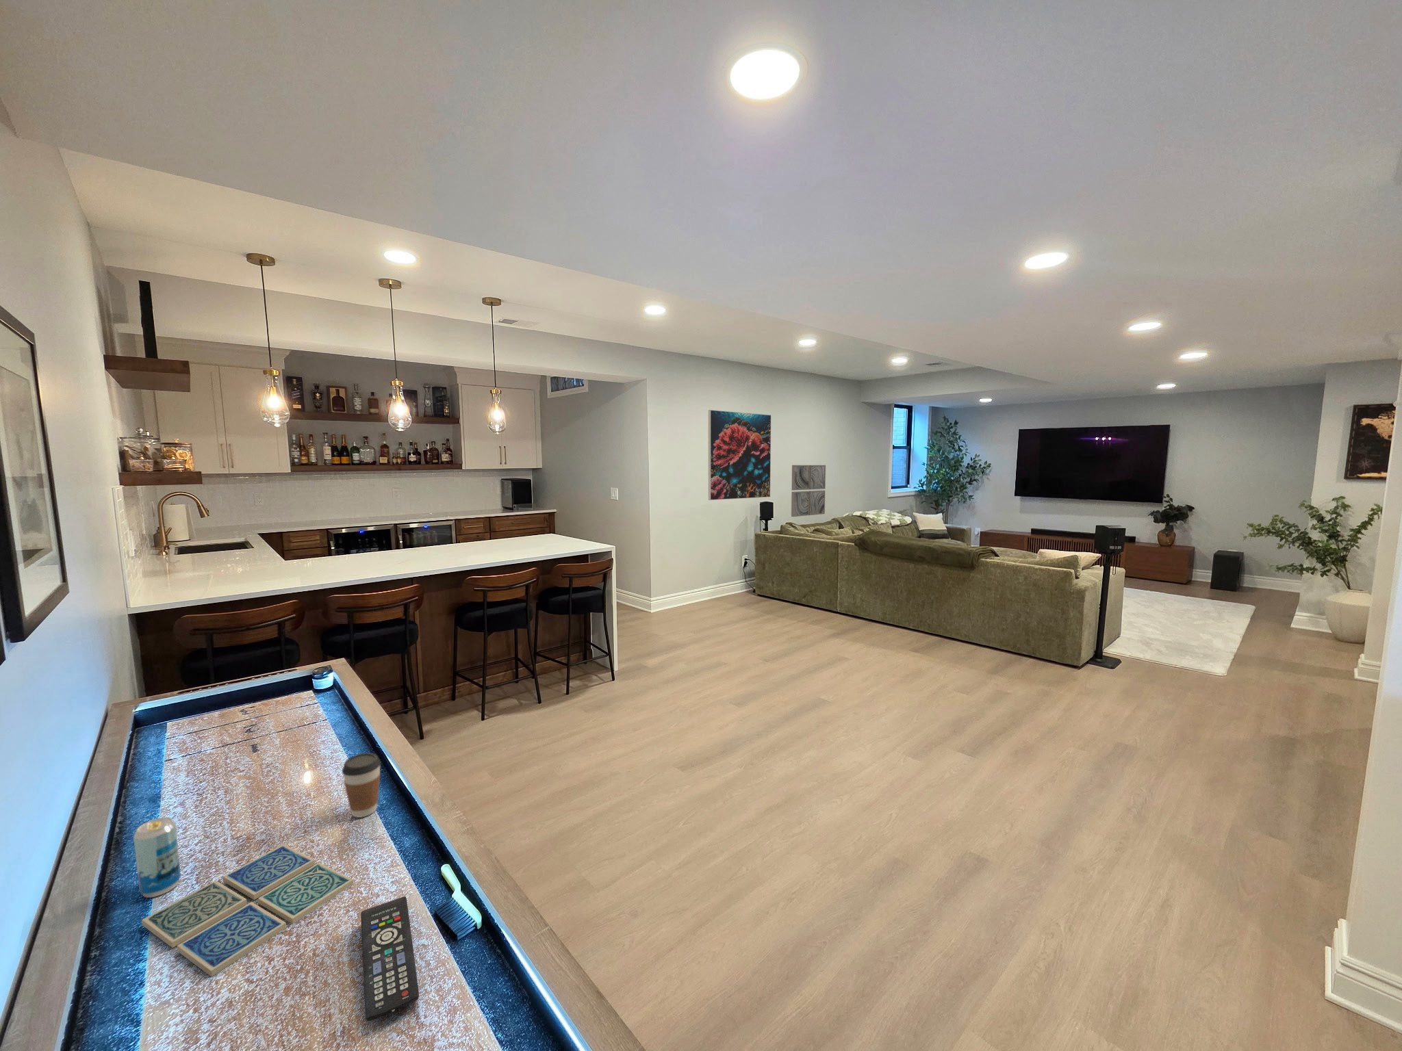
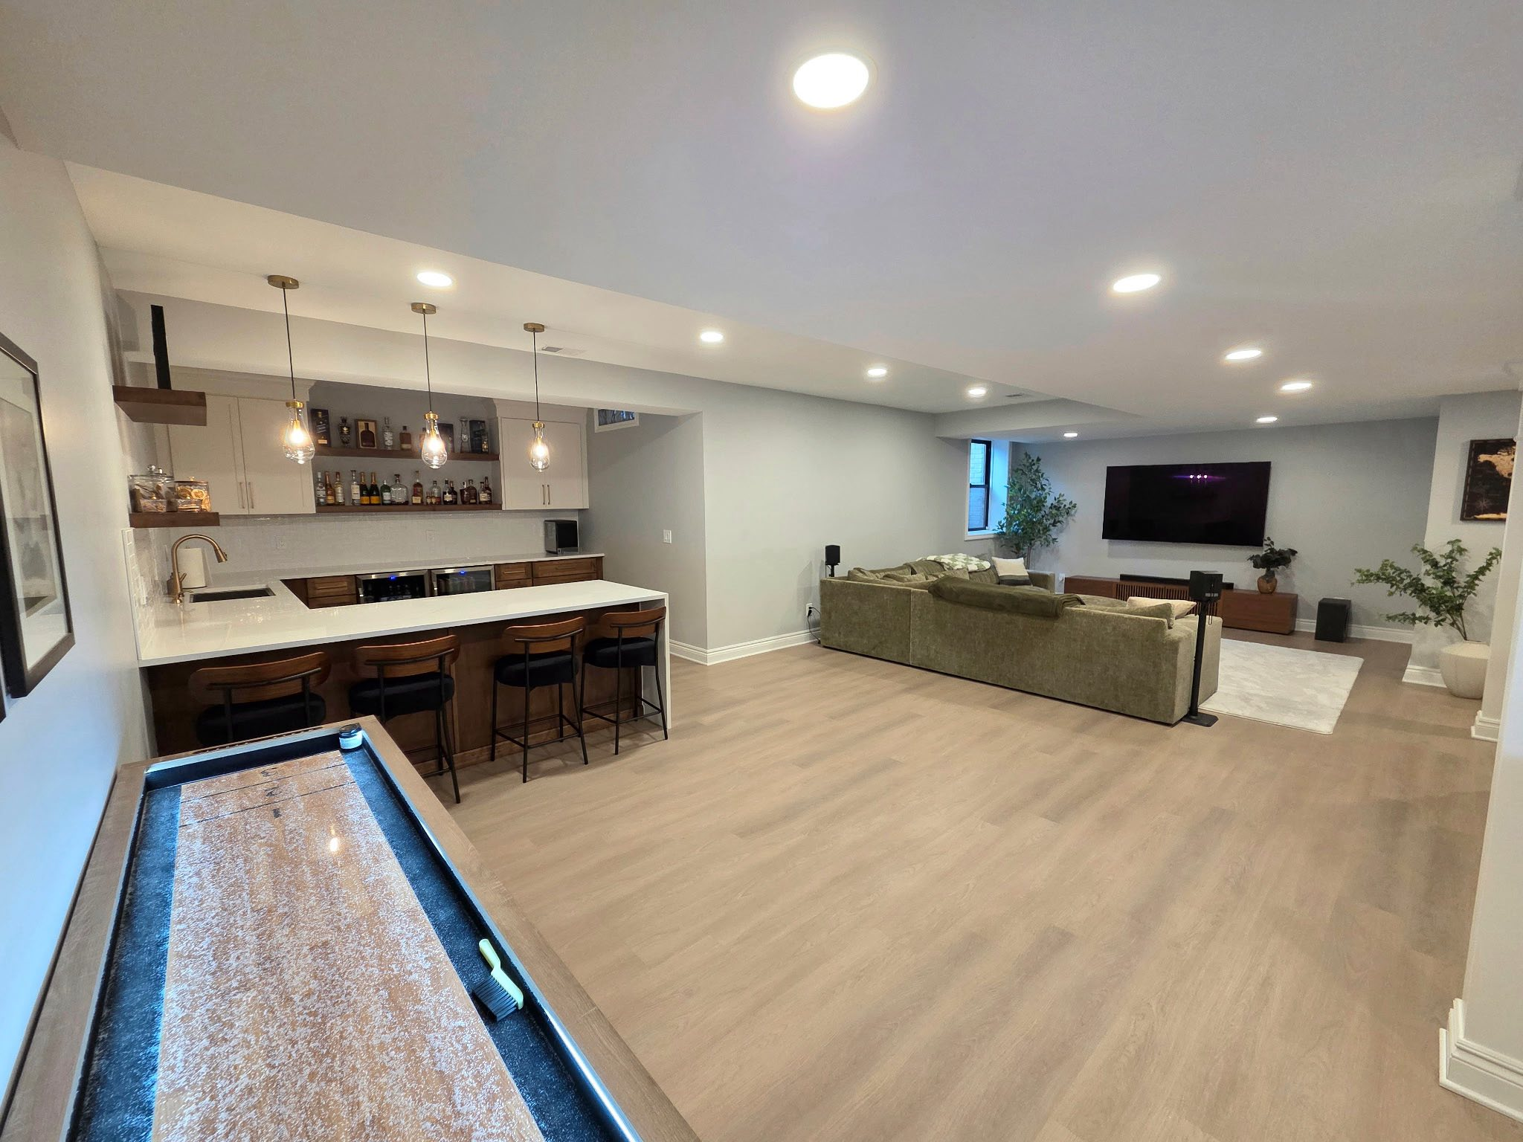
- wall art (808, 489)
- beverage can (158, 856)
- remote control (387, 949)
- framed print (741, 456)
- coffee cup (363, 786)
- drink coaster (252, 902)
